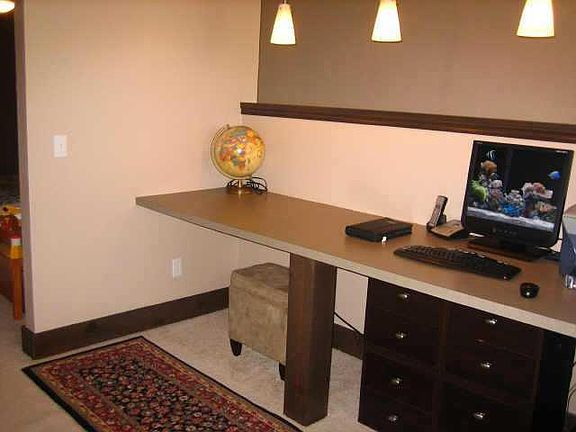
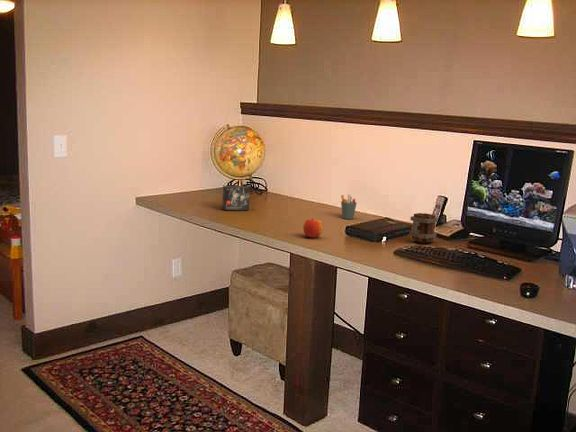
+ apple (313, 227)
+ pen holder (348, 205)
+ small box (235, 197)
+ mug (421, 228)
